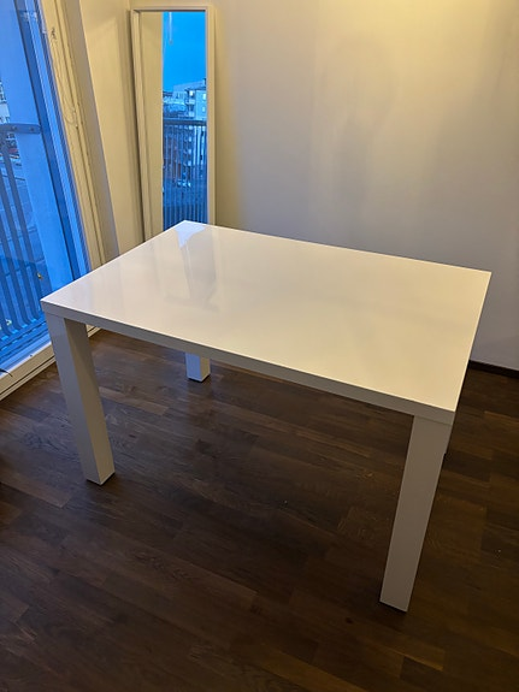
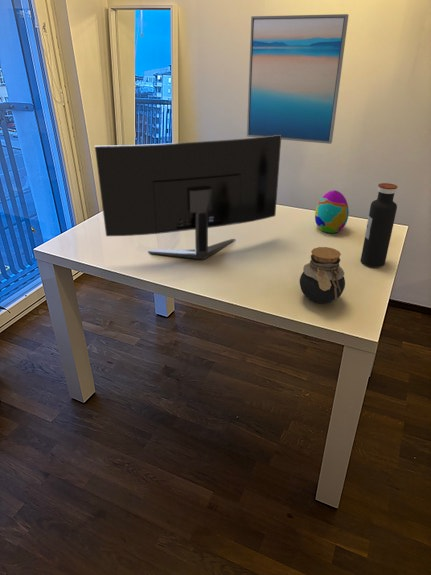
+ decorative egg (332, 210)
+ wall art (292, 81)
+ monitor (196, 200)
+ water bottle (379, 225)
+ jar (322, 278)
